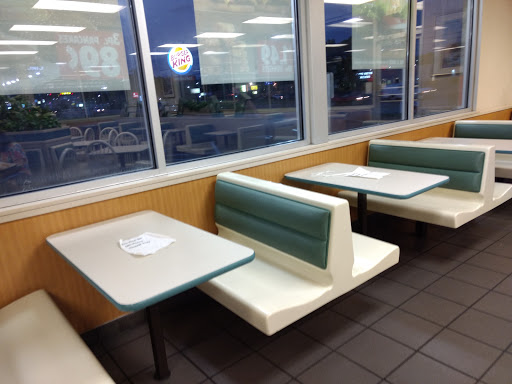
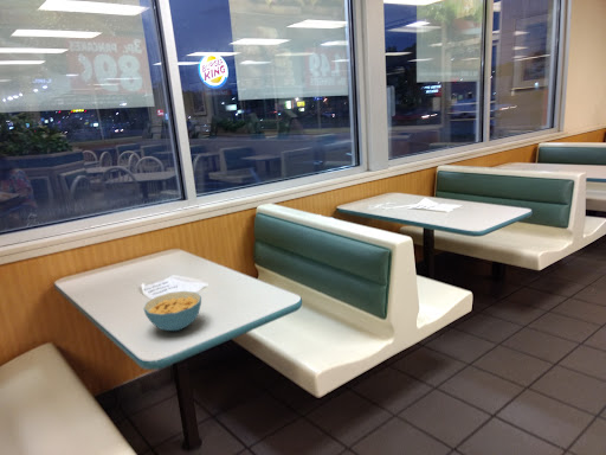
+ cereal bowl (174, 314)
